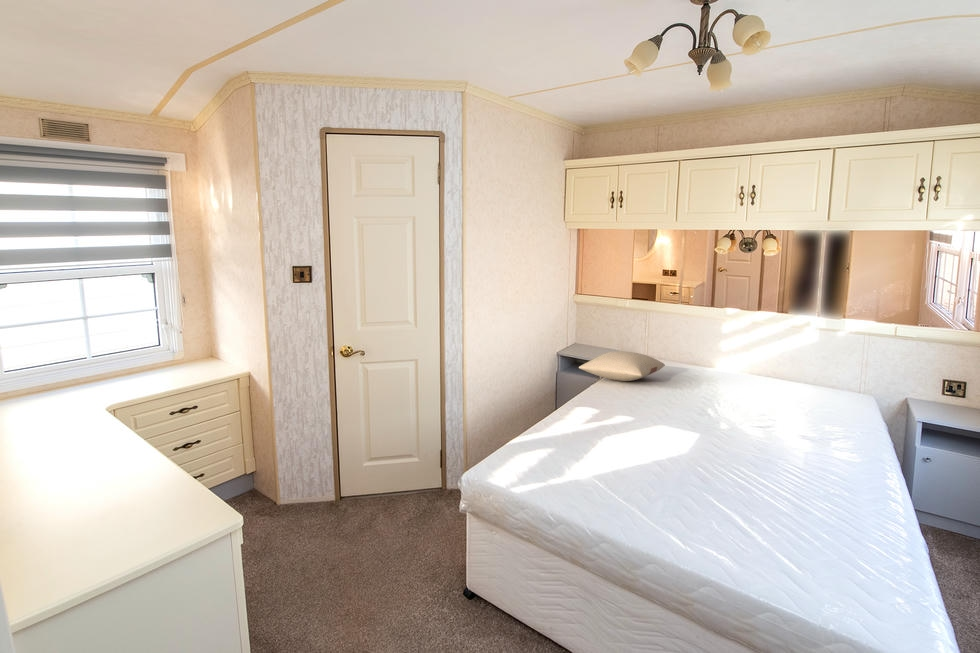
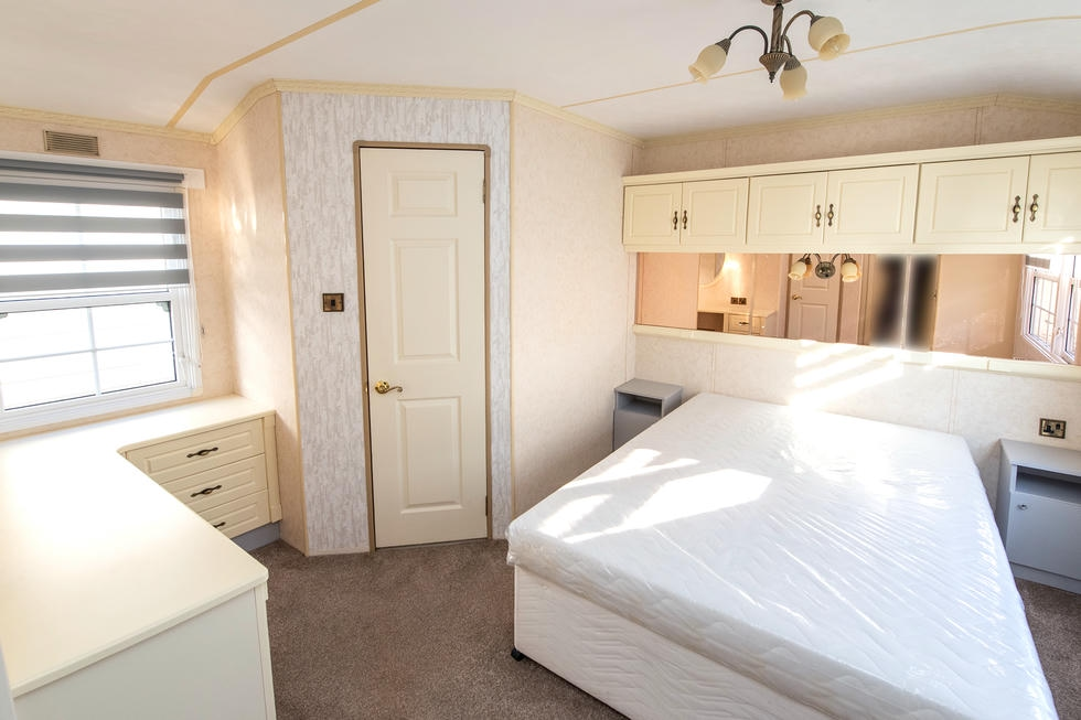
- pillow (621, 366)
